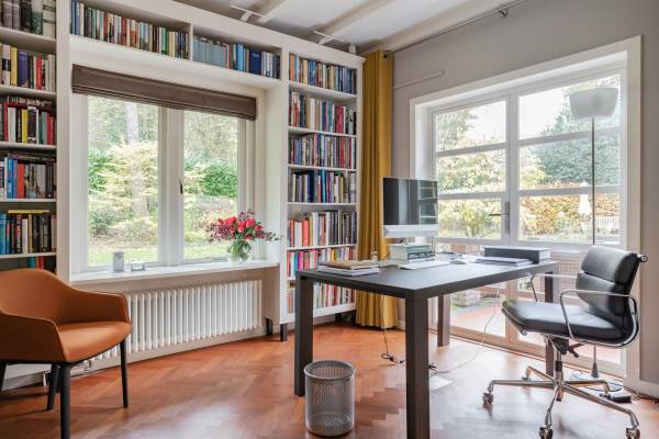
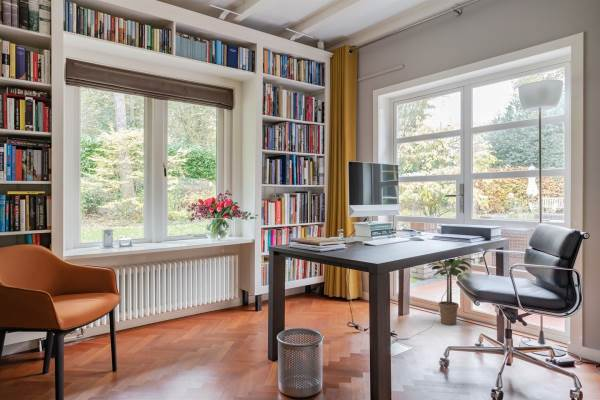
+ potted plant (451, 285)
